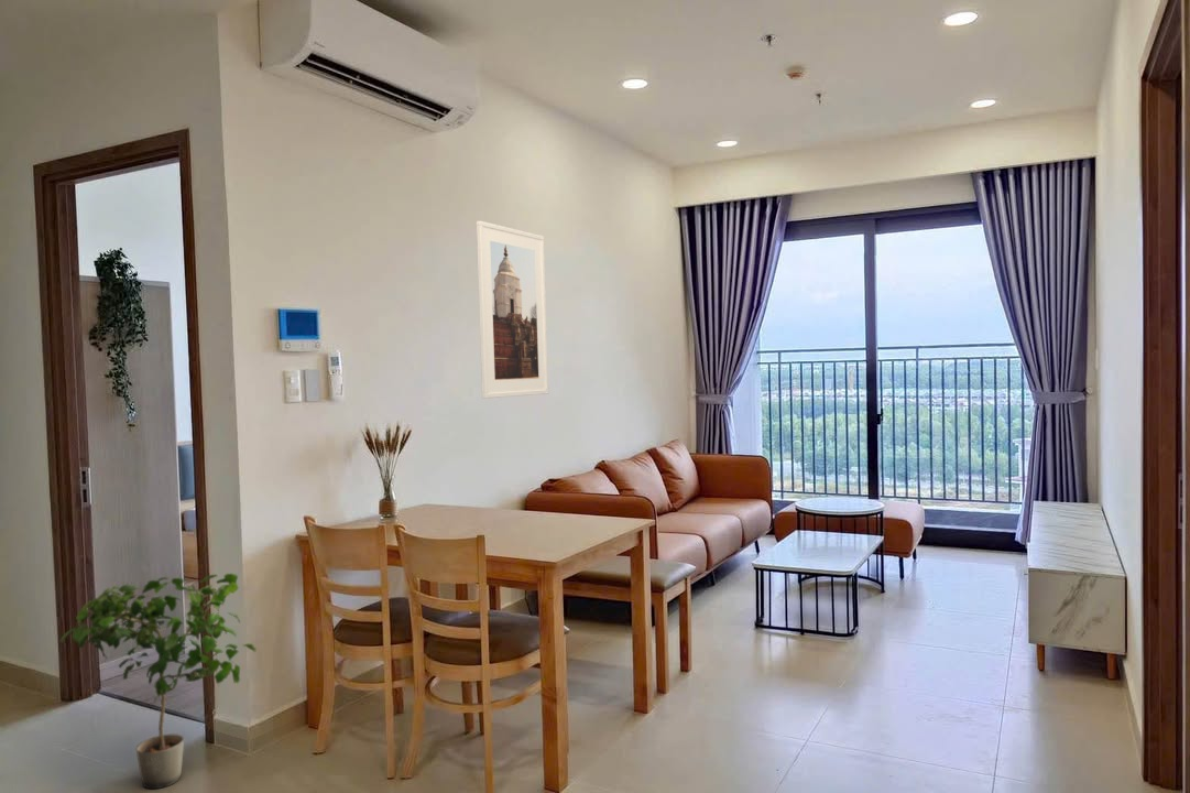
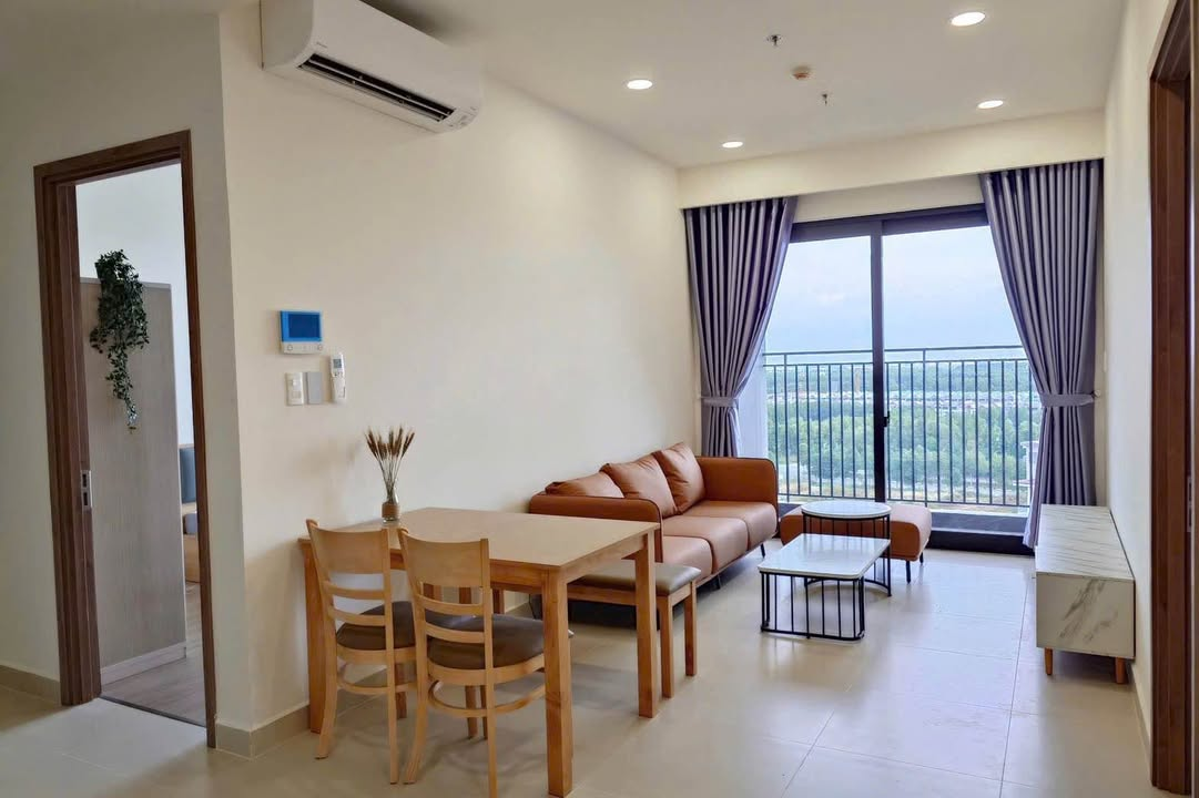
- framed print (514, 312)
- potted plant (152, 676)
